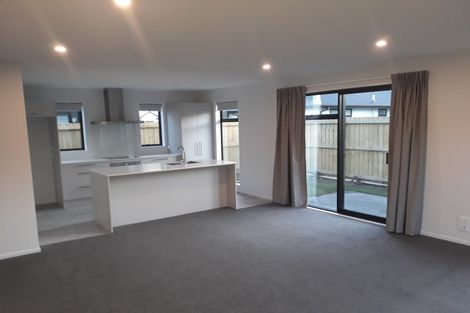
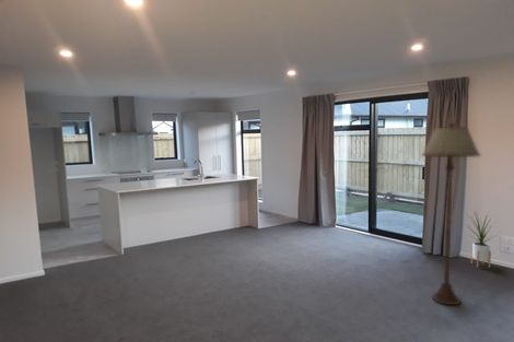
+ house plant (482, 237)
+ floor lamp (448, 213)
